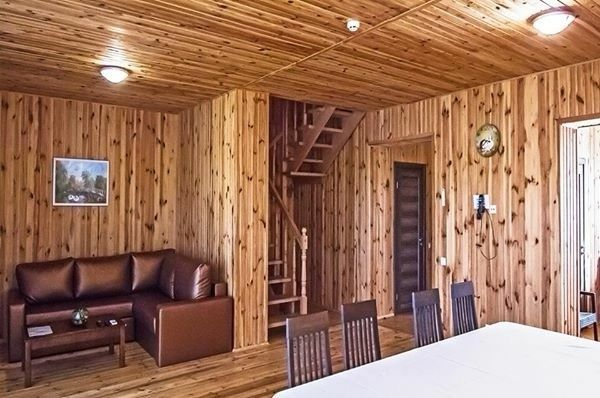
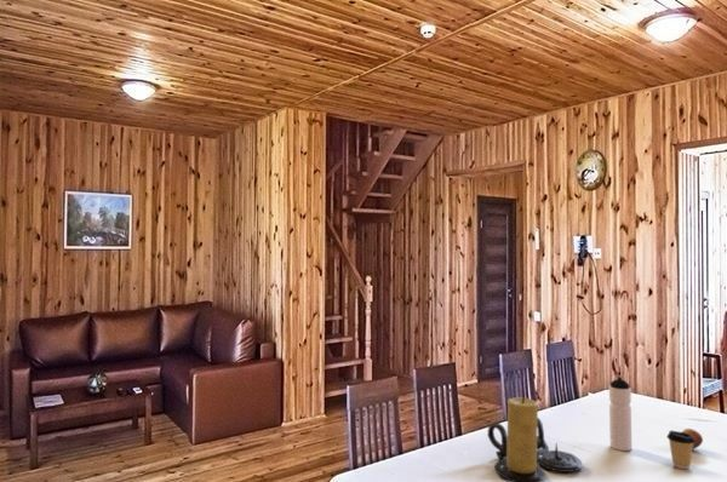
+ apple (693, 436)
+ coffee cup (681, 449)
+ candle holder (526, 424)
+ water bottle (619, 412)
